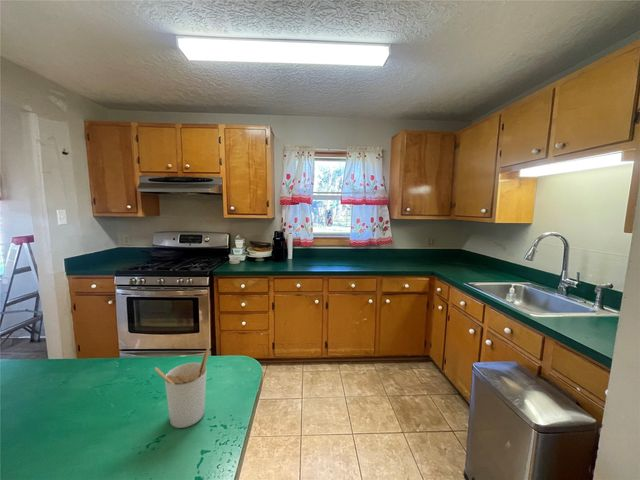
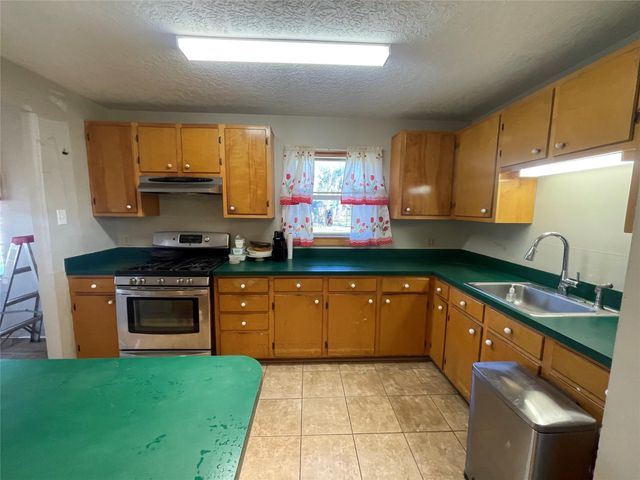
- utensil holder (186, 389)
